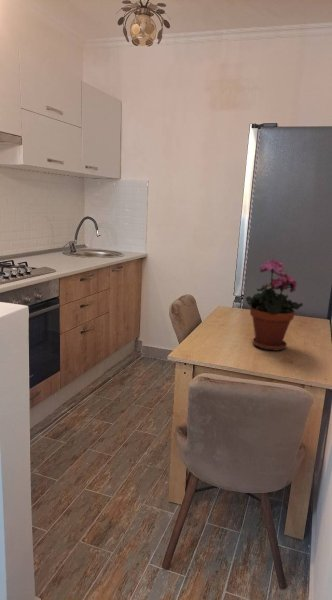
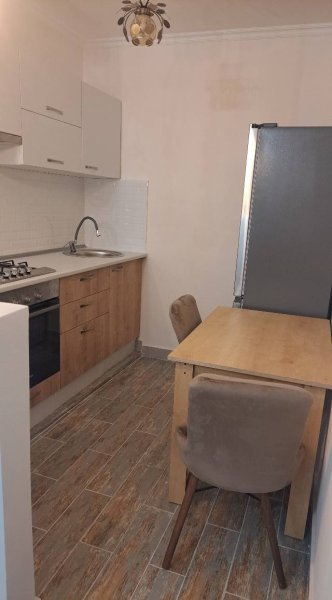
- potted plant (273, 303)
